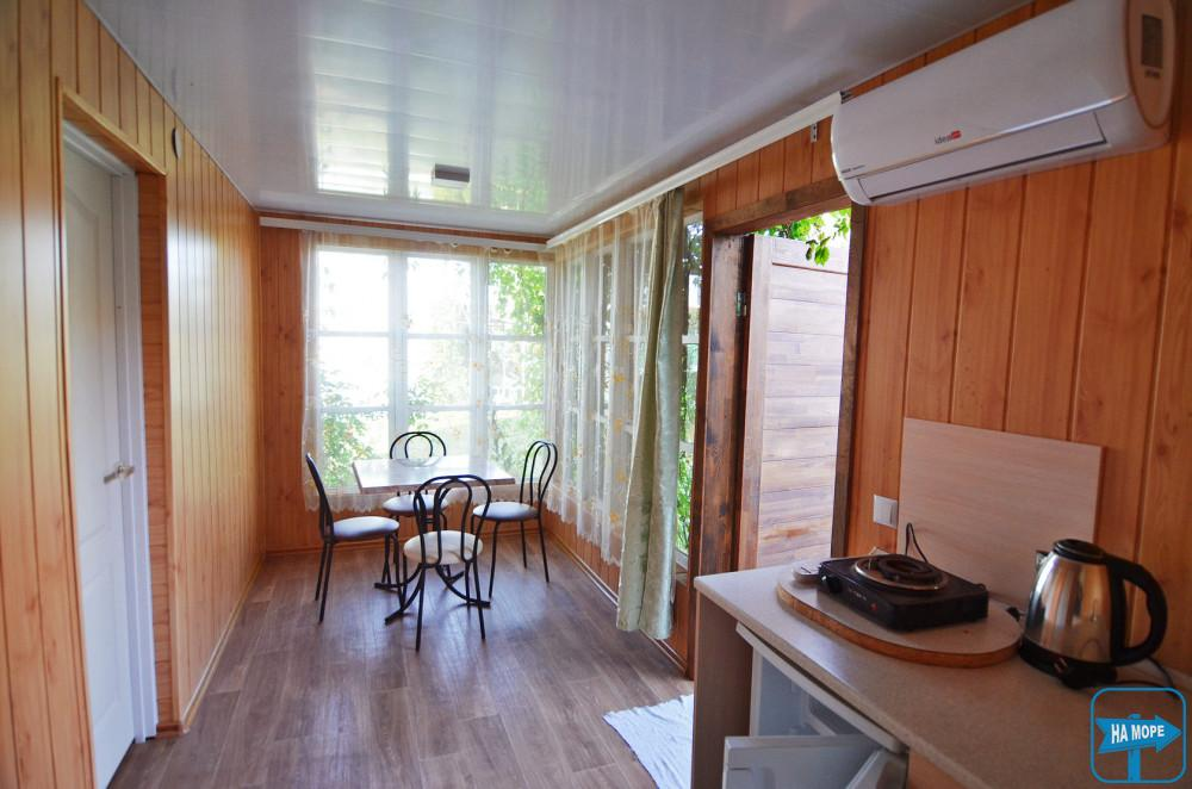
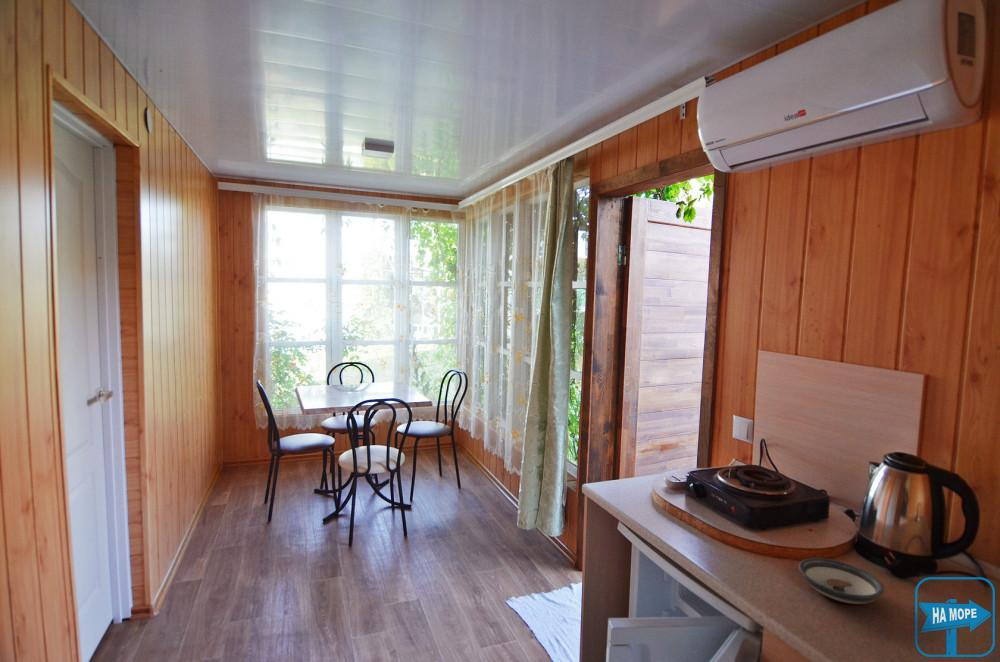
+ saucer (839, 584)
